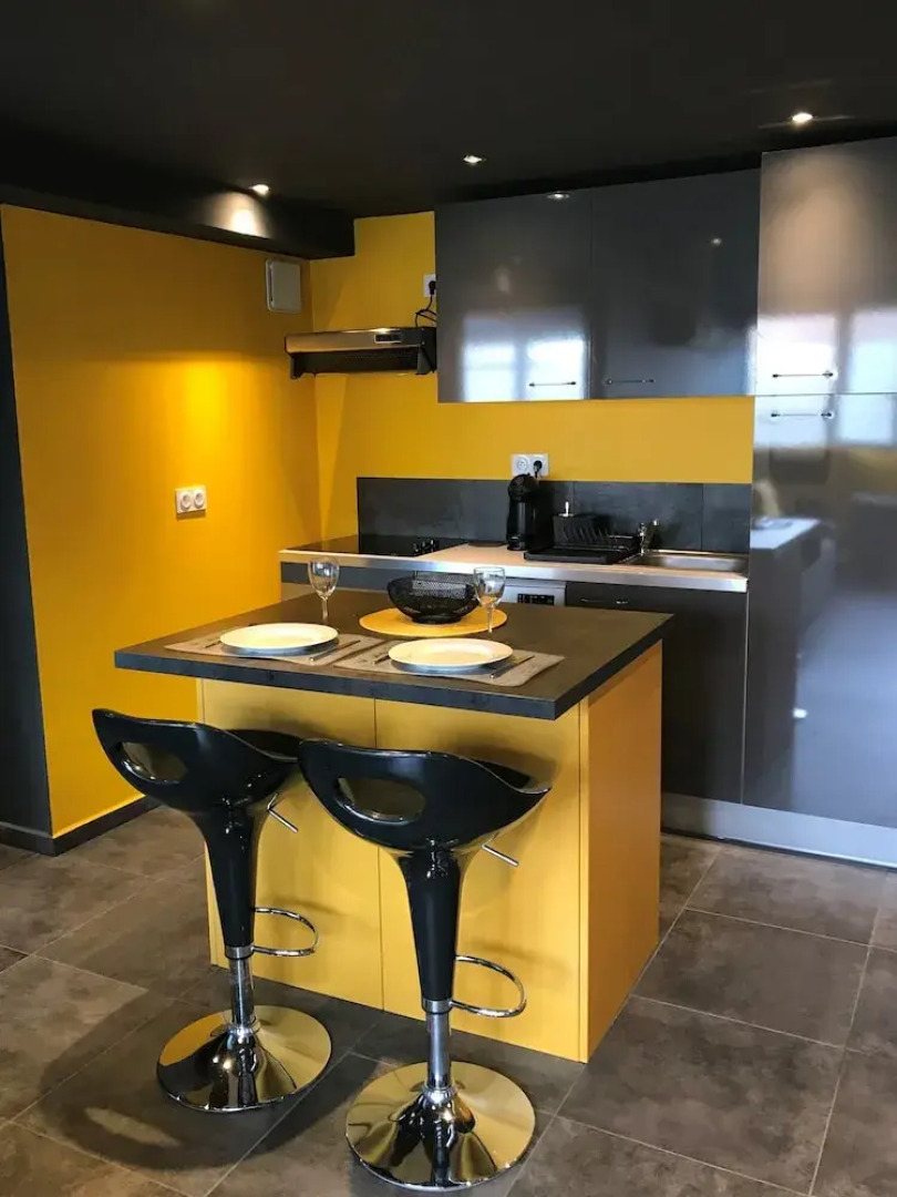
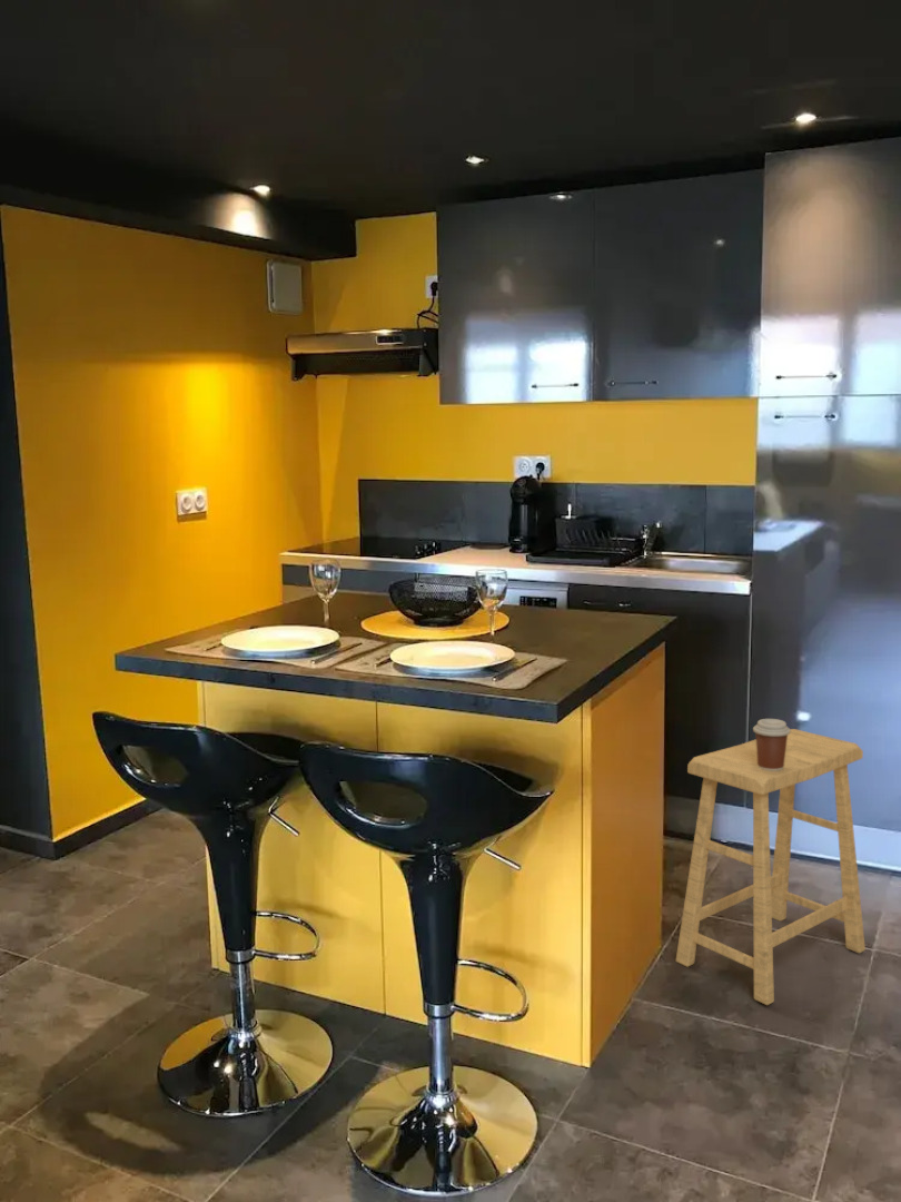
+ stool (774, 855)
+ coffee cup (771, 743)
